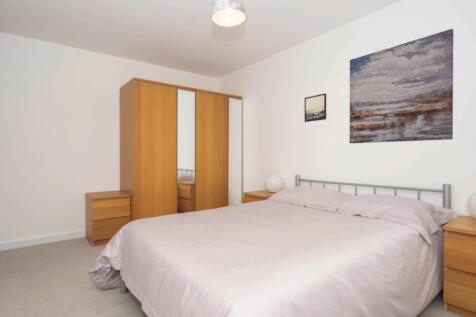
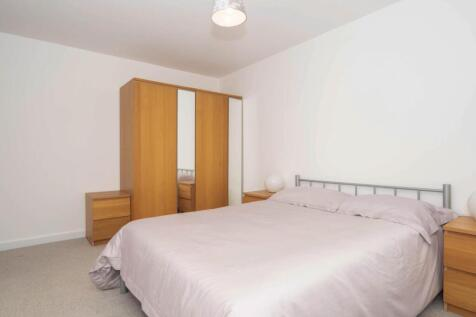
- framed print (315, 108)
- wall art (394, 94)
